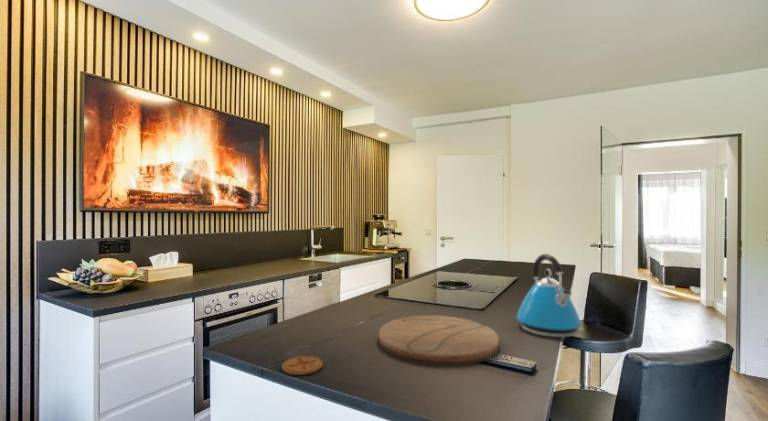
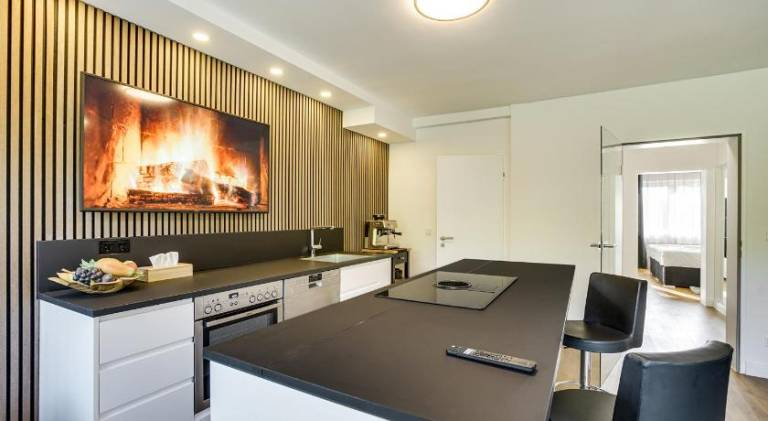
- coaster (302, 364)
- cutting board (437, 336)
- kettle (546, 290)
